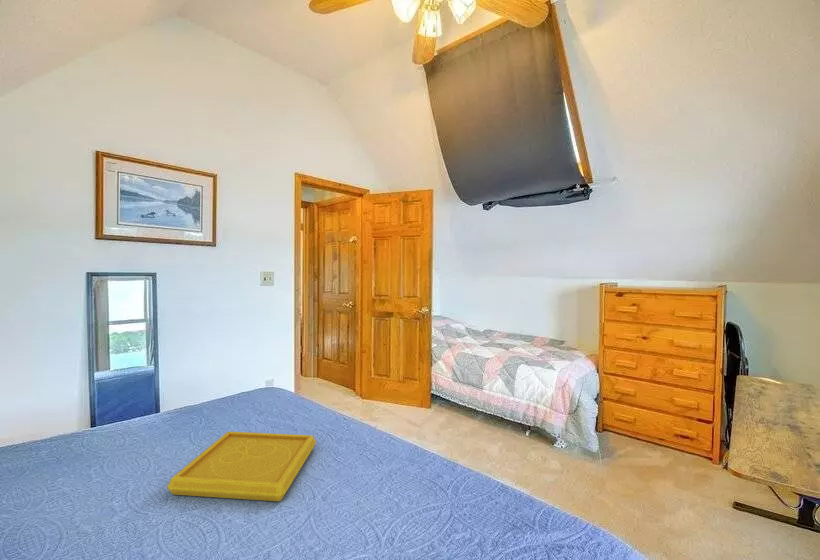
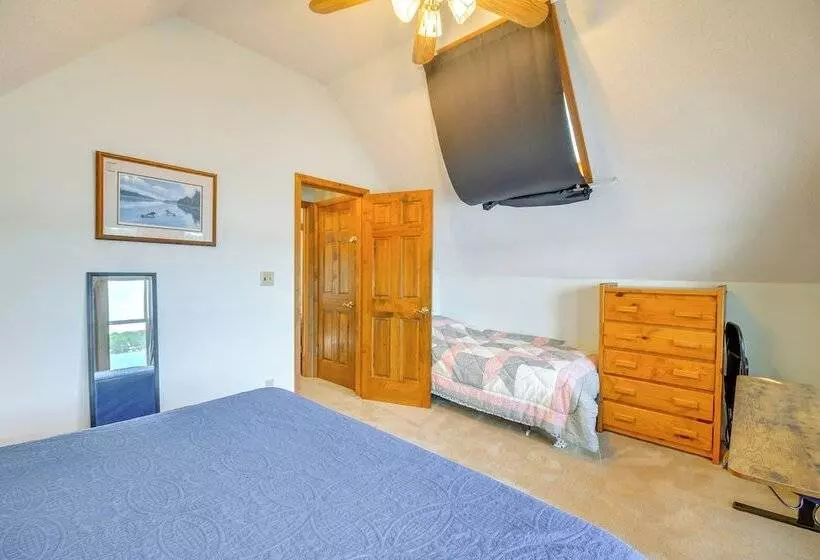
- serving tray (250, 461)
